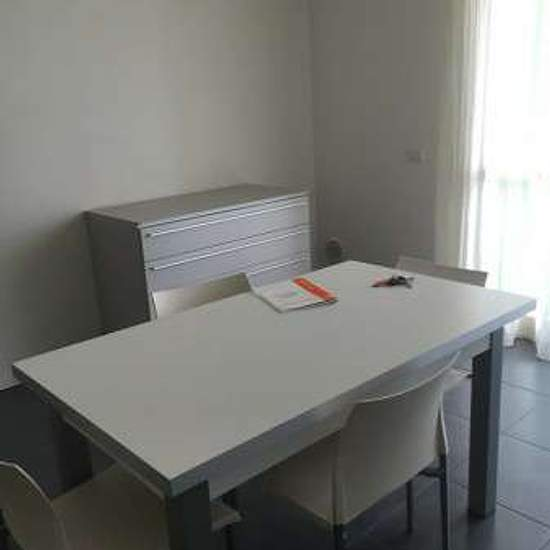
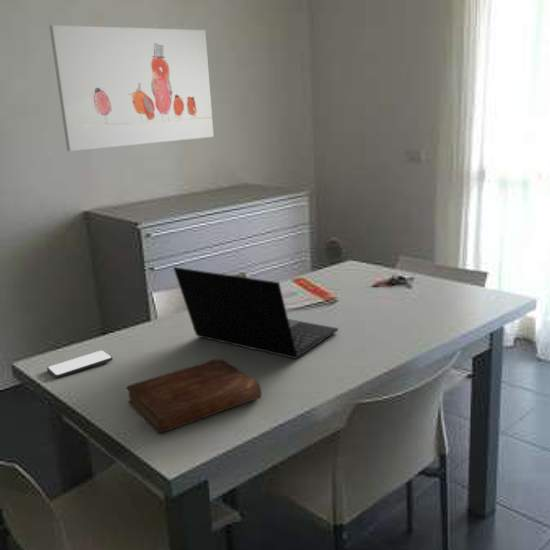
+ wall art (140, 87)
+ laptop (258, 300)
+ smartphone (80, 363)
+ bible (193, 393)
